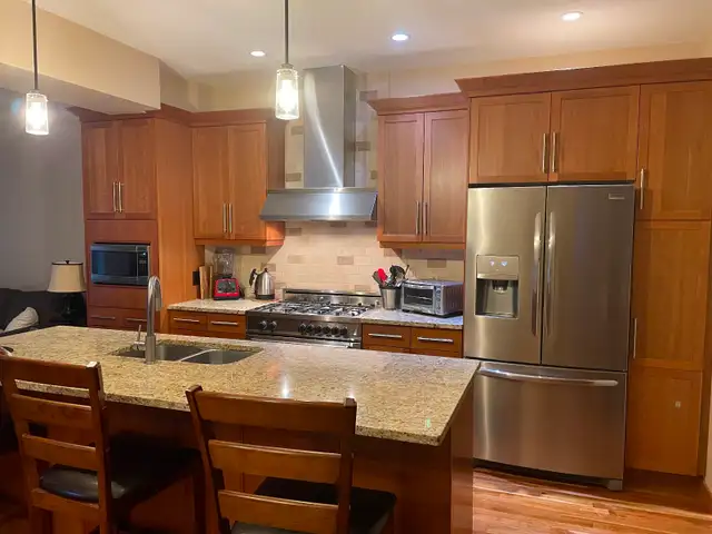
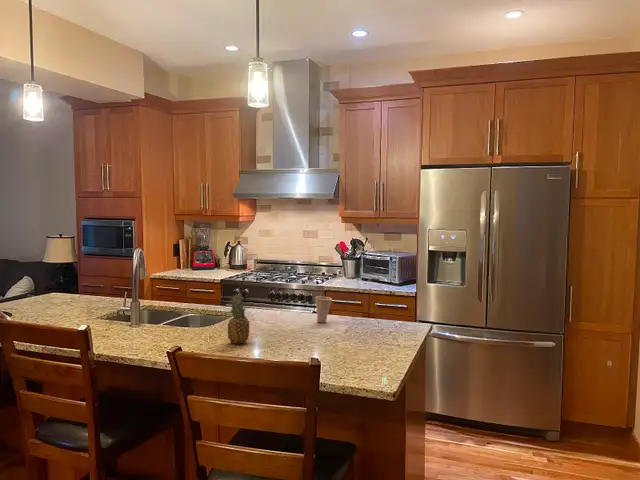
+ cup (323, 309)
+ fruit (238, 317)
